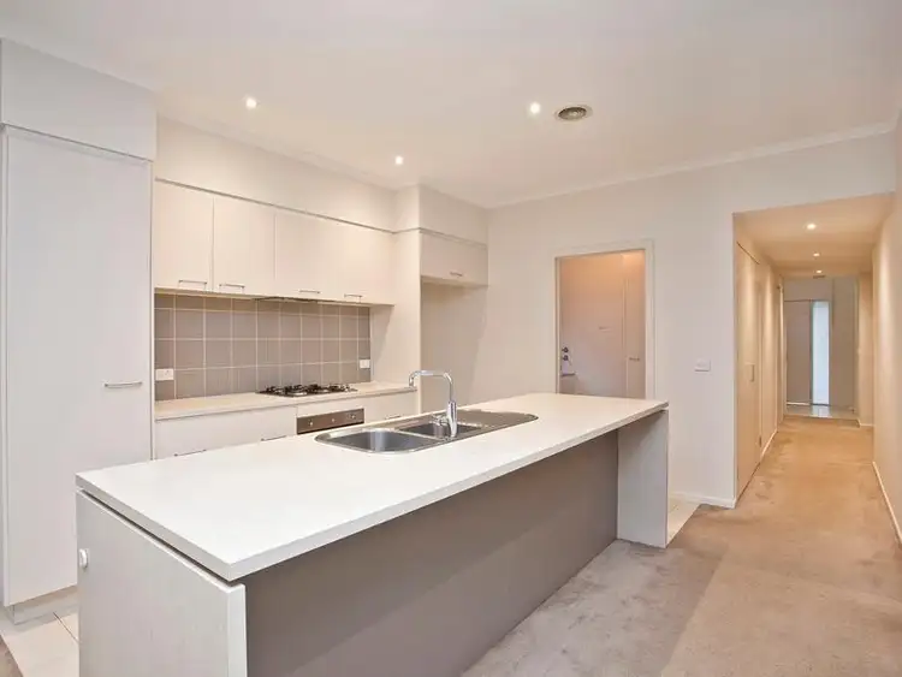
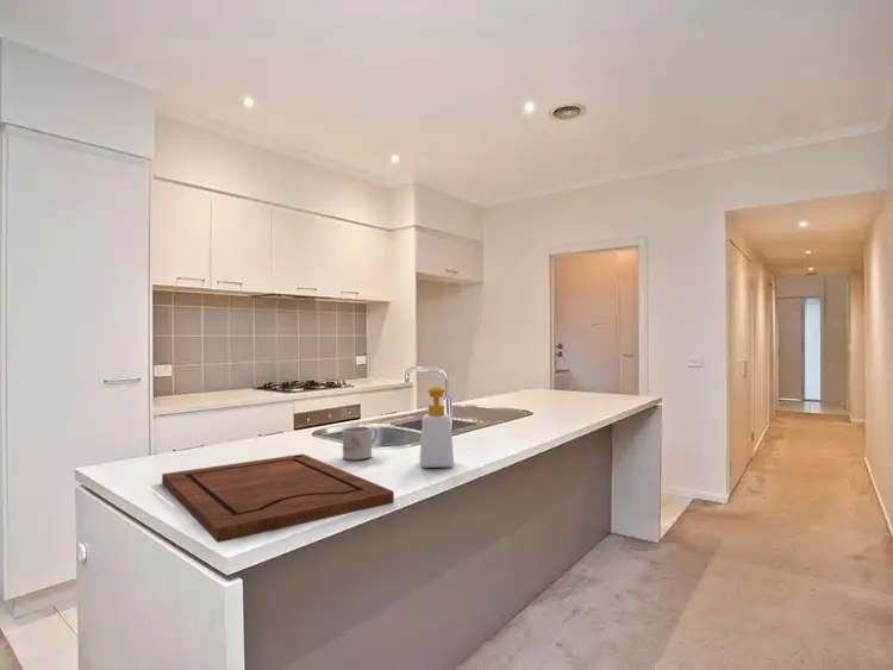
+ soap bottle (436, 424)
+ mug (361, 442)
+ cutting board (270, 487)
